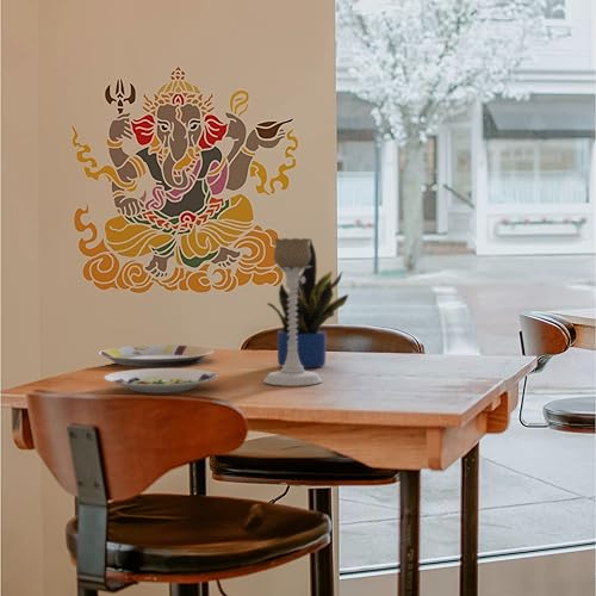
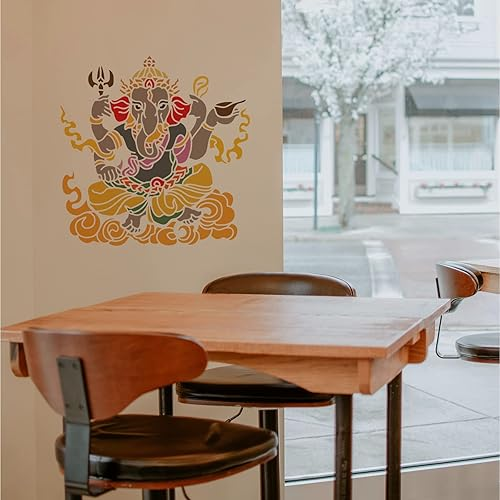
- potted plant (311, 302)
- salad plate (161, 379)
- plate (156, 355)
- candle holder (292, 310)
